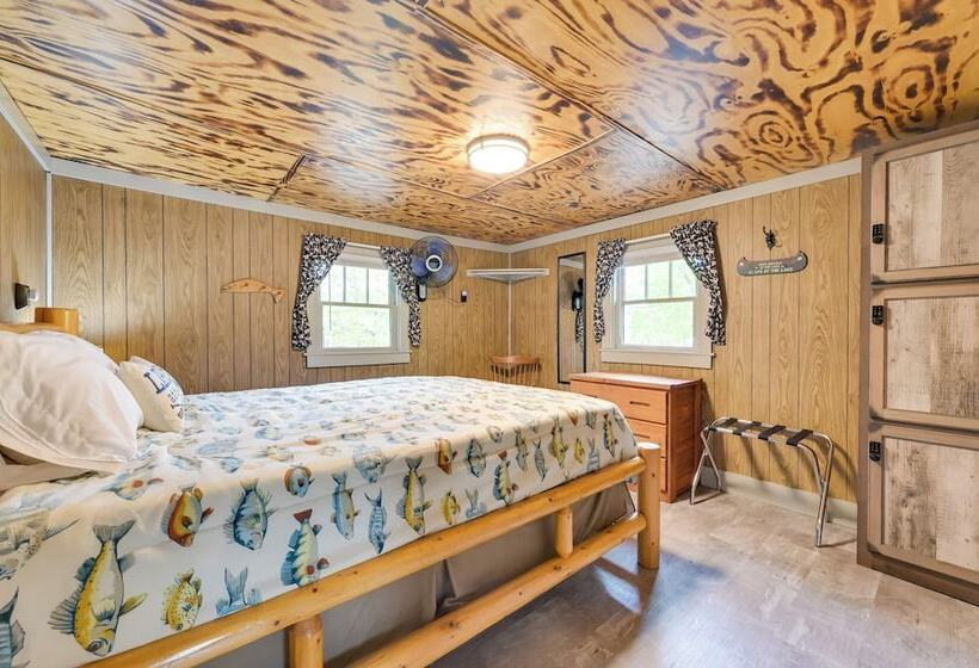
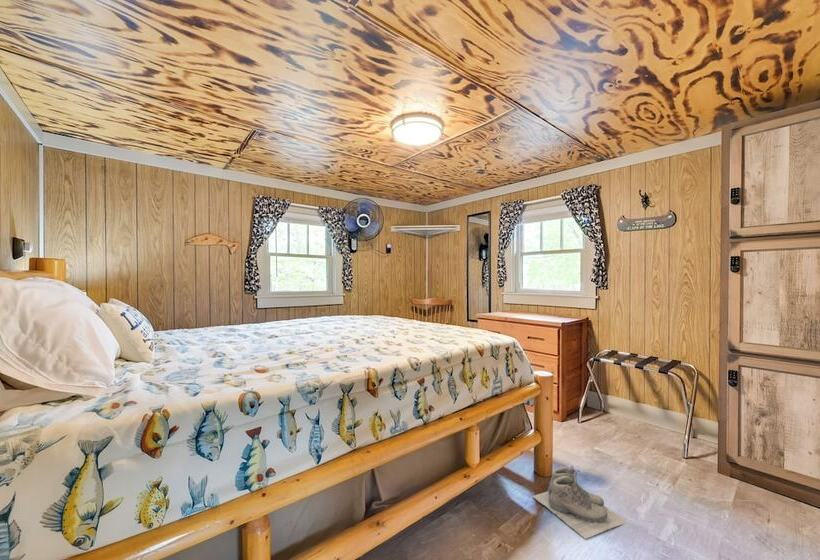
+ boots (577, 491)
